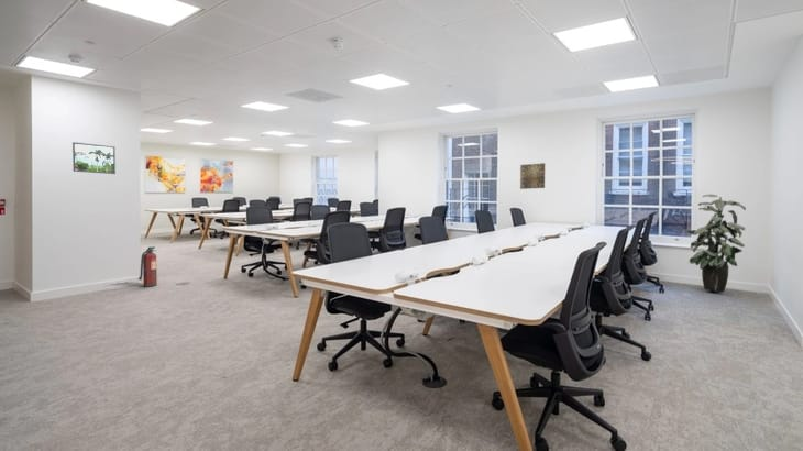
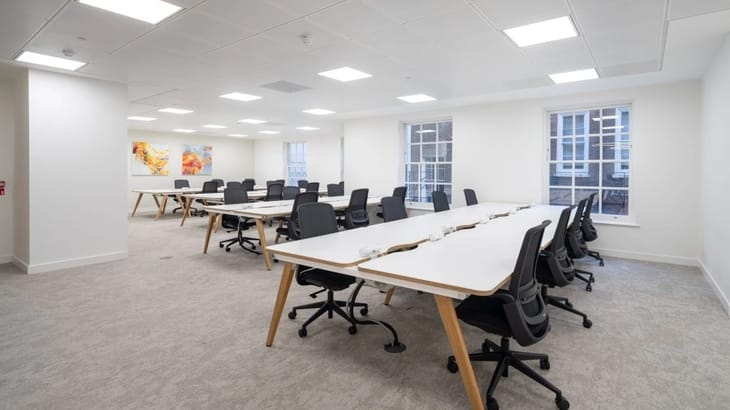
- indoor plant (714, 242)
- wall art (531, 176)
- fire extinguisher (147, 266)
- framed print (95, 158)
